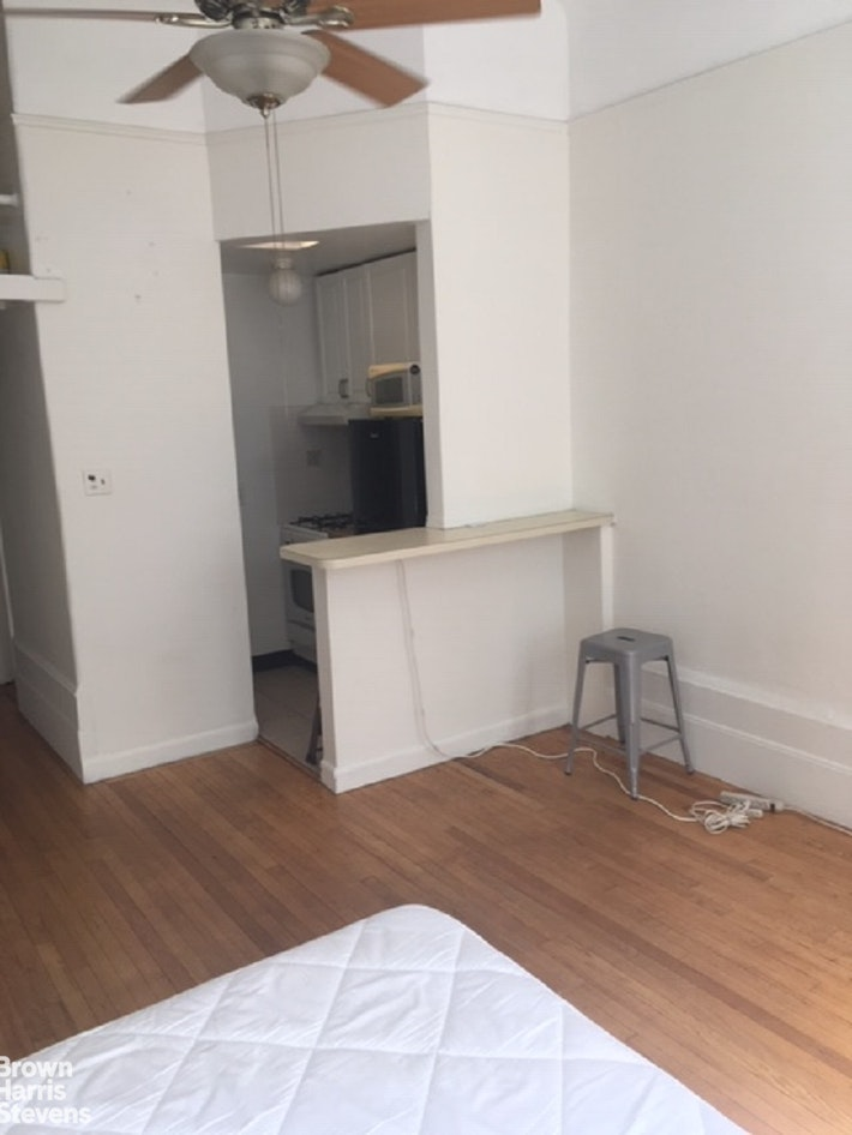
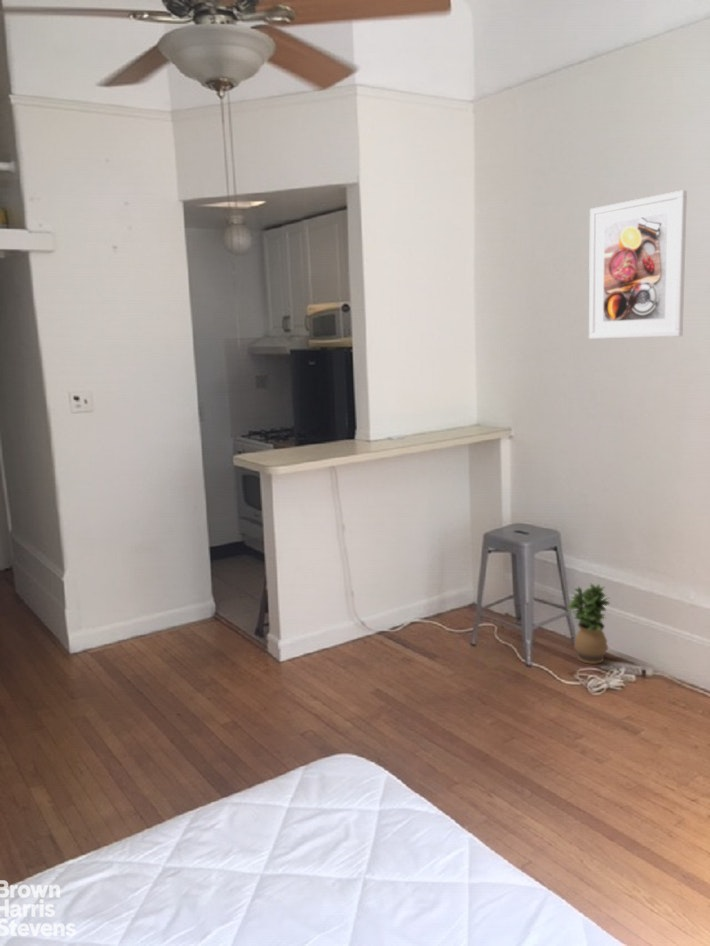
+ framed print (634, 269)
+ potted plant (590, 619)
